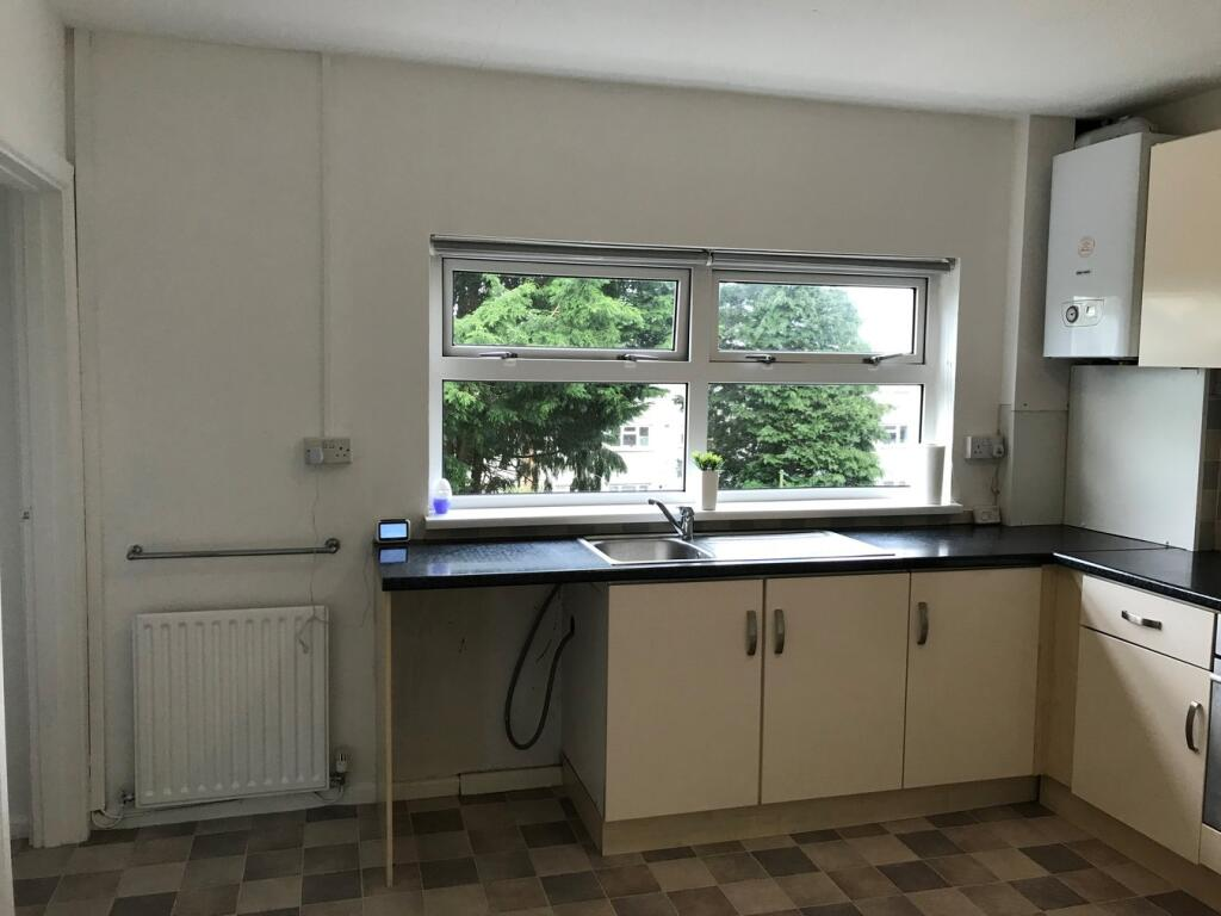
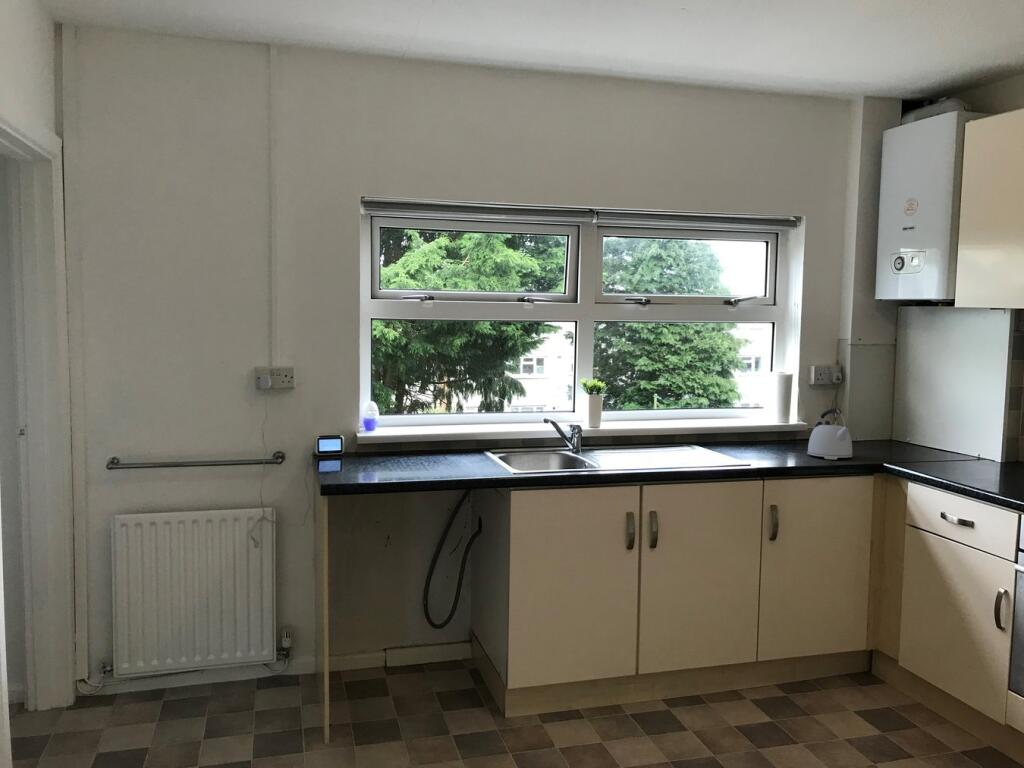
+ kettle (831, 432)
